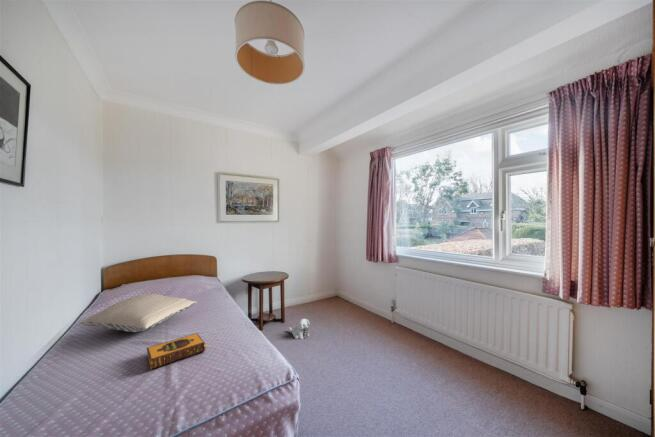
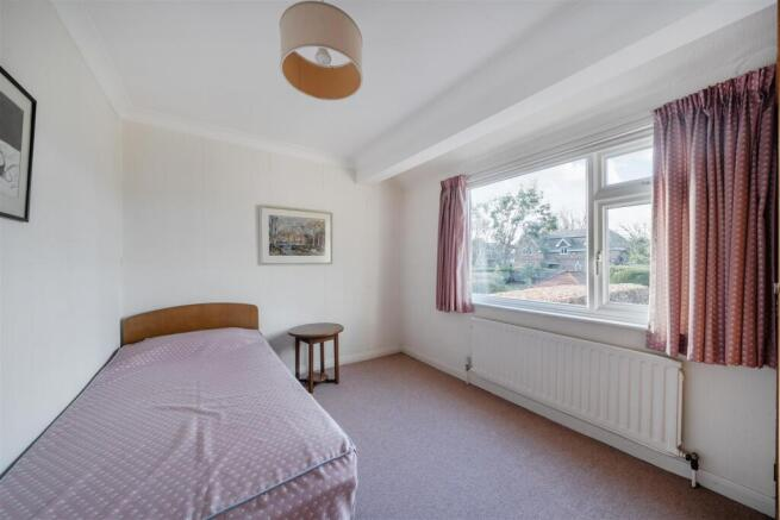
- pillow (145, 312)
- hardback book (176, 350)
- plush toy (299, 325)
